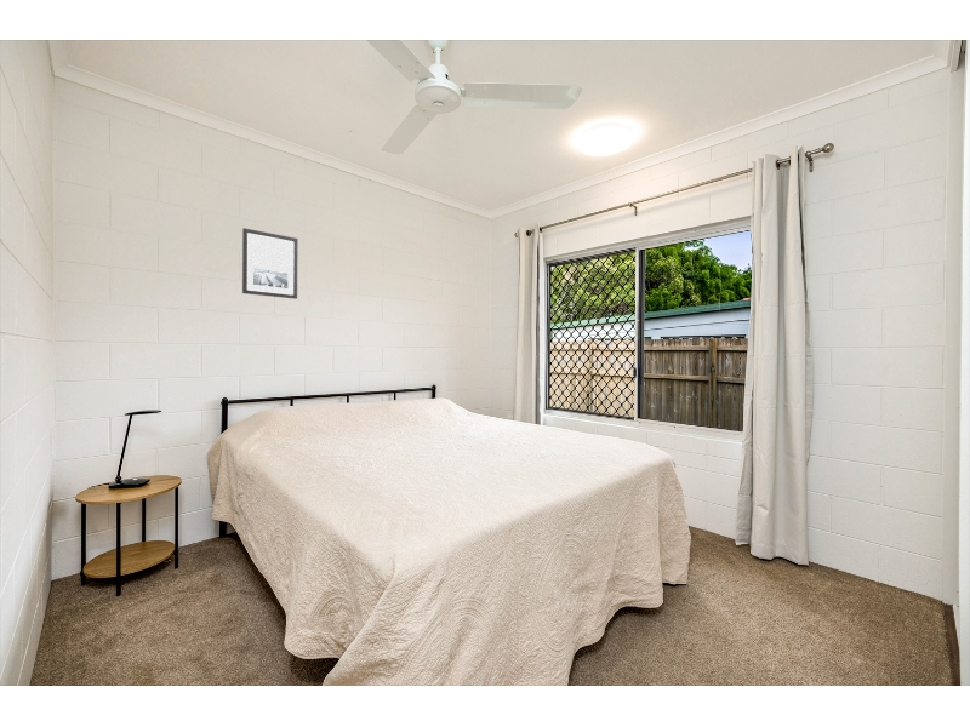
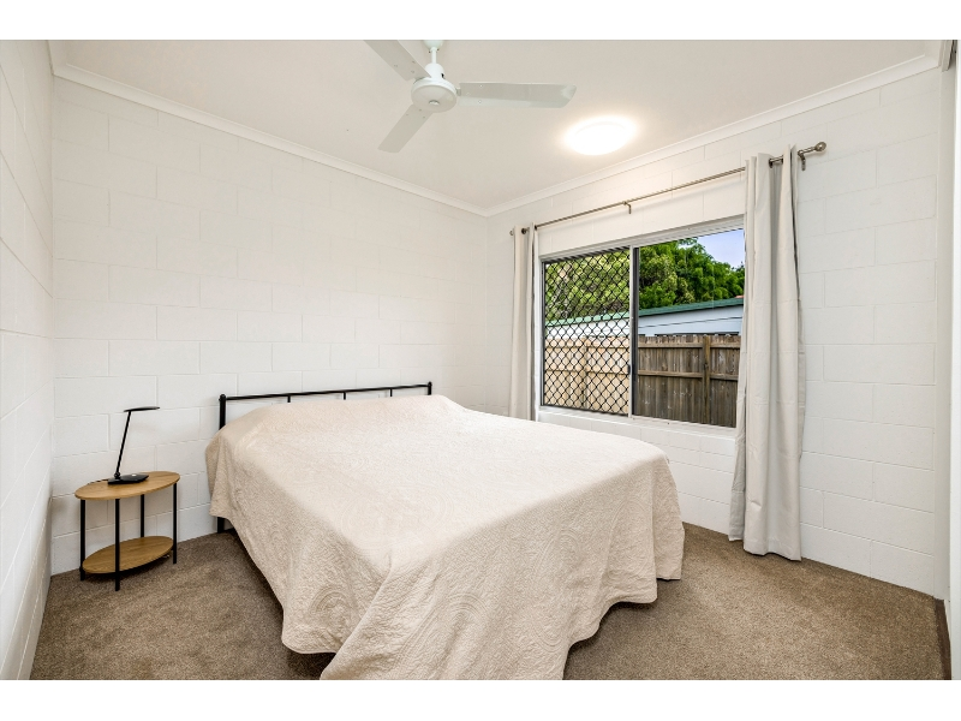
- wall art (270, 264)
